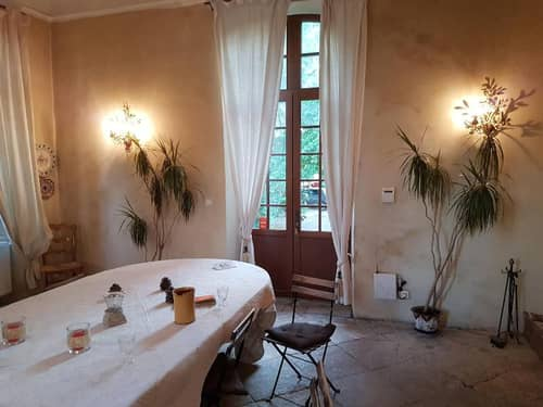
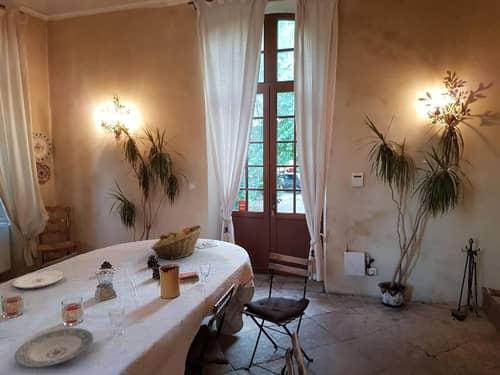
+ plate (56, 349)
+ fruit basket (178, 240)
+ plate (39, 280)
